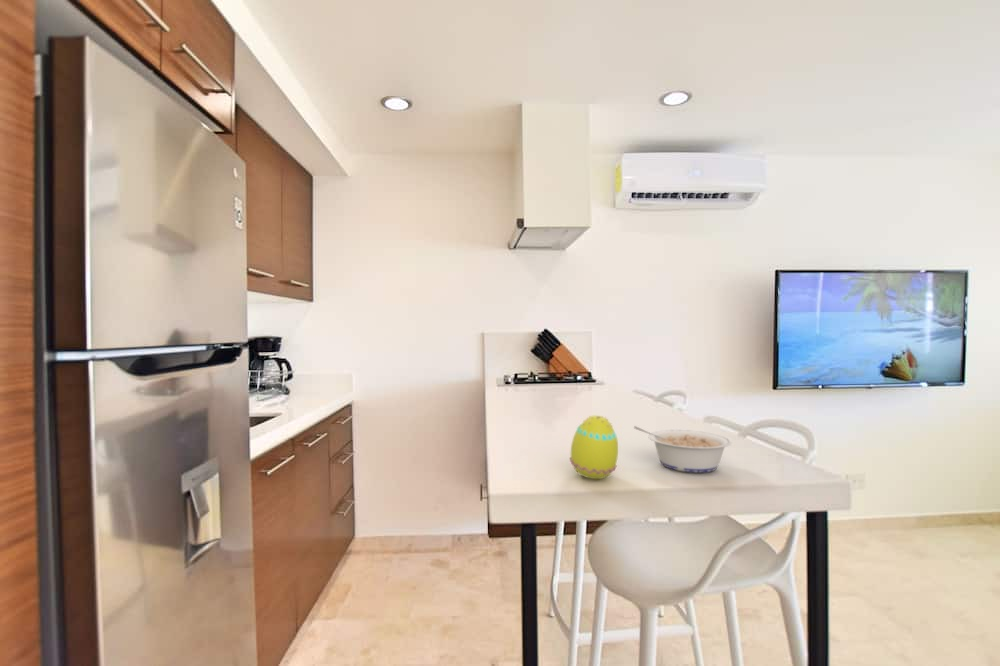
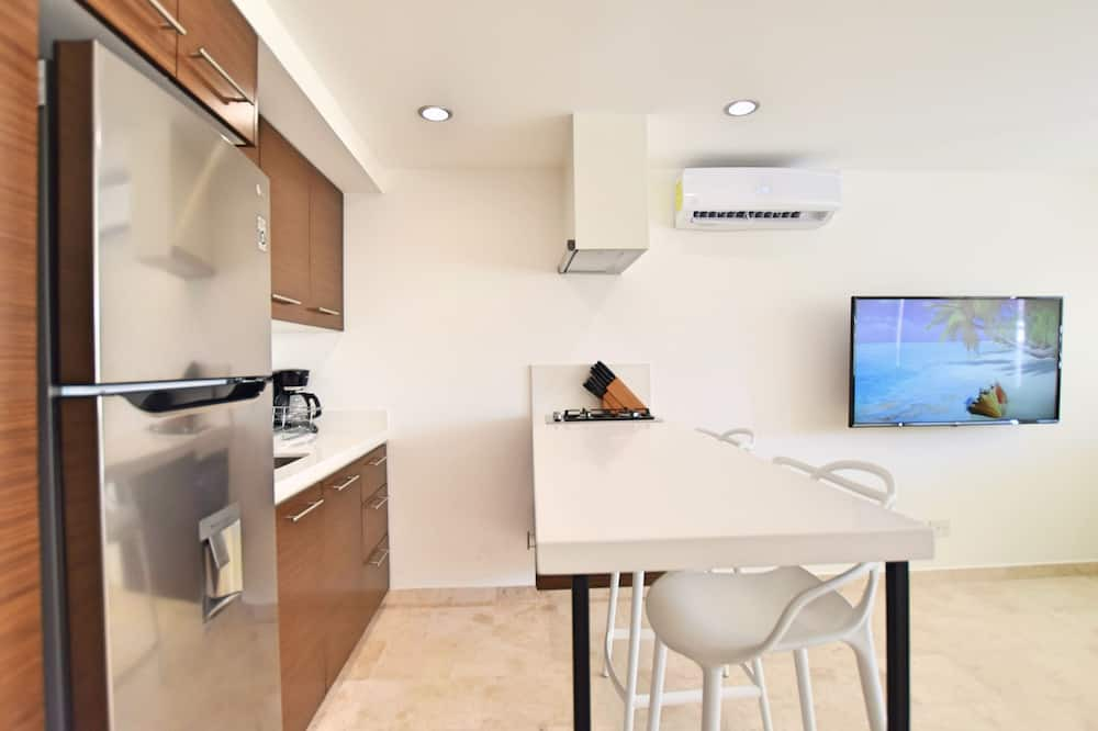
- legume (685, 448)
- egg (593, 445)
